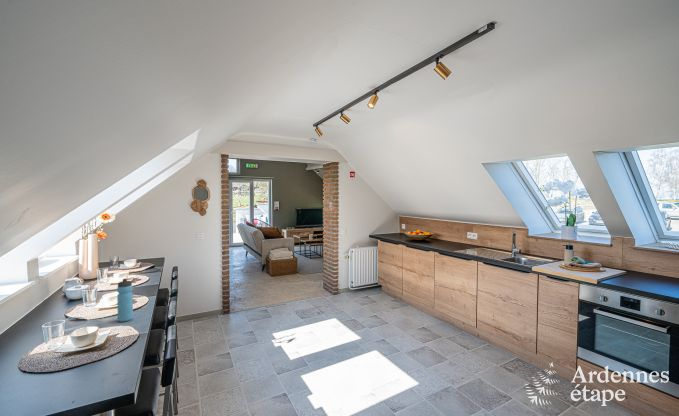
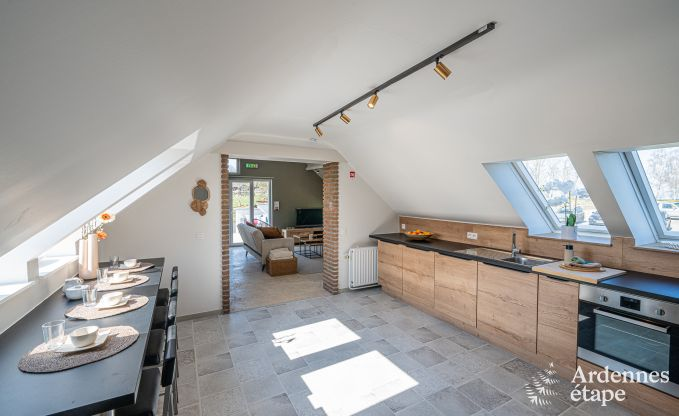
- water bottle (125, 299)
